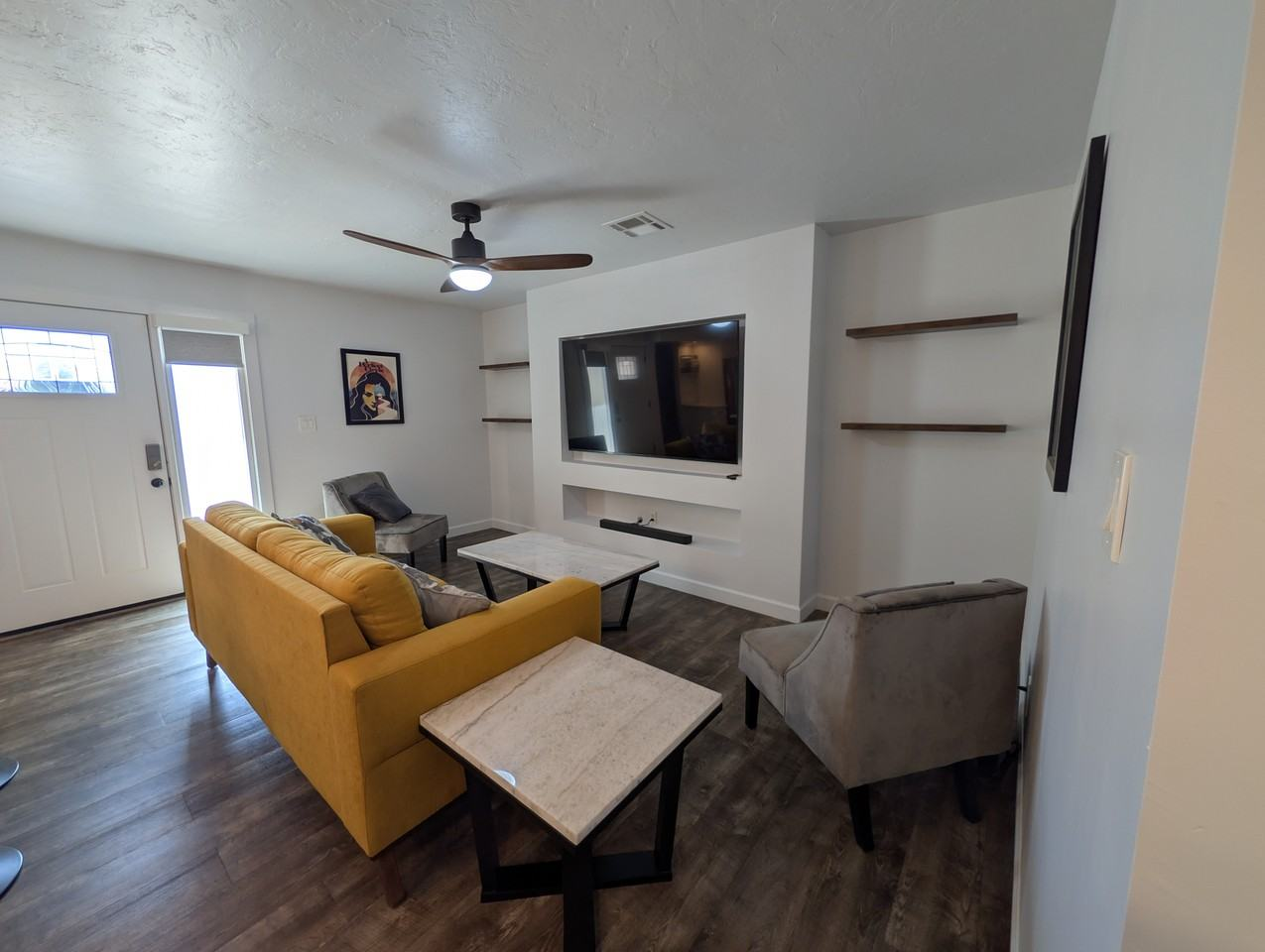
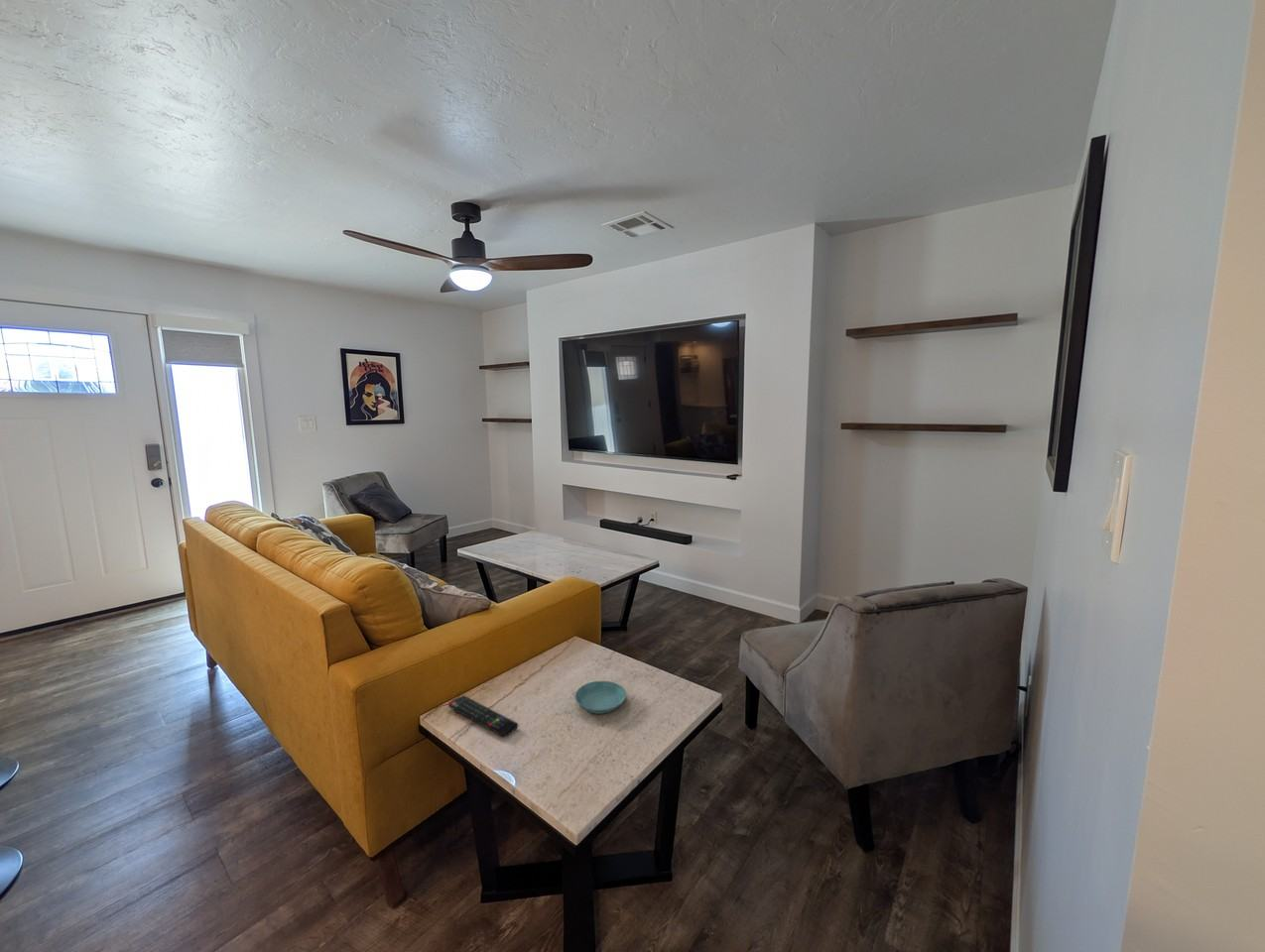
+ saucer (600, 698)
+ remote control (481, 715)
